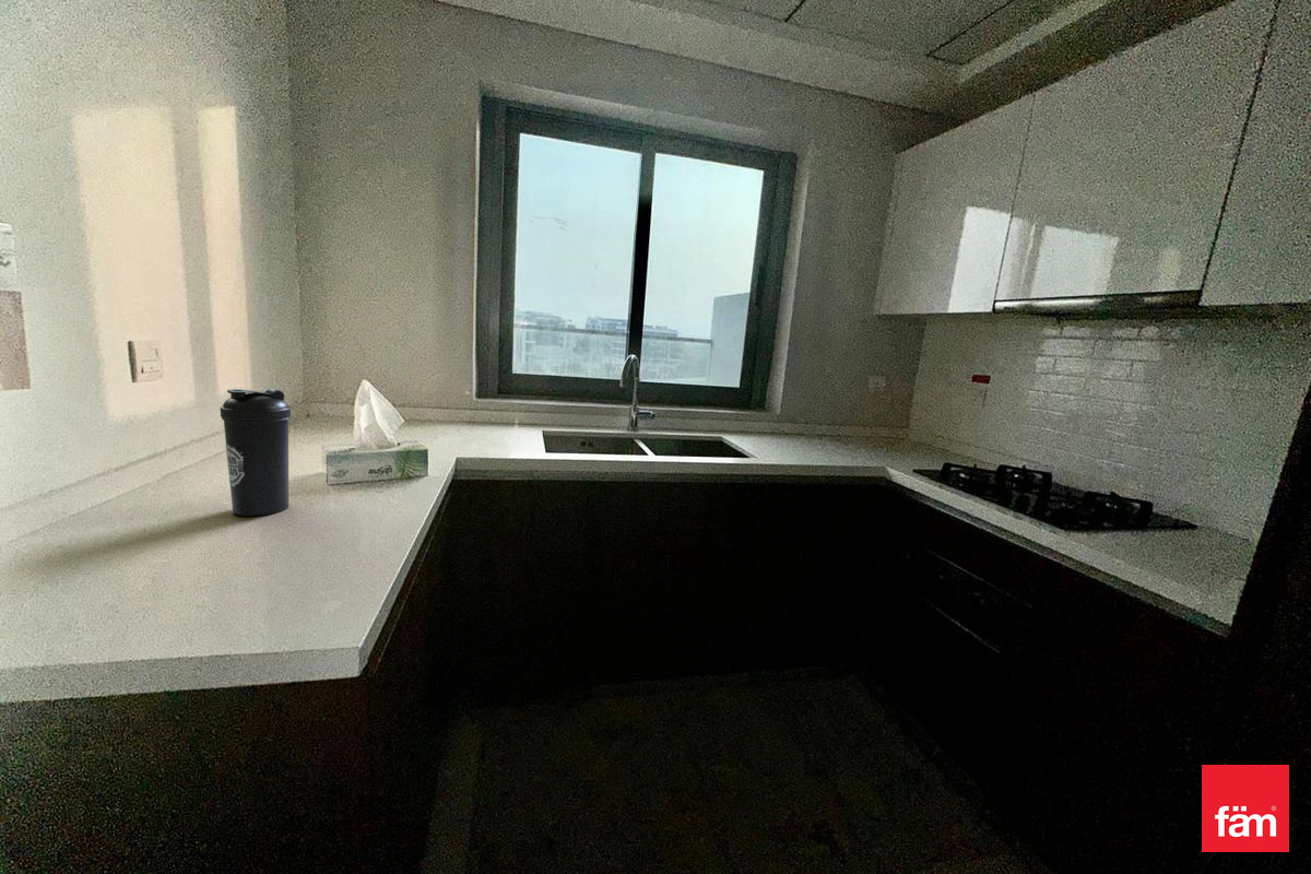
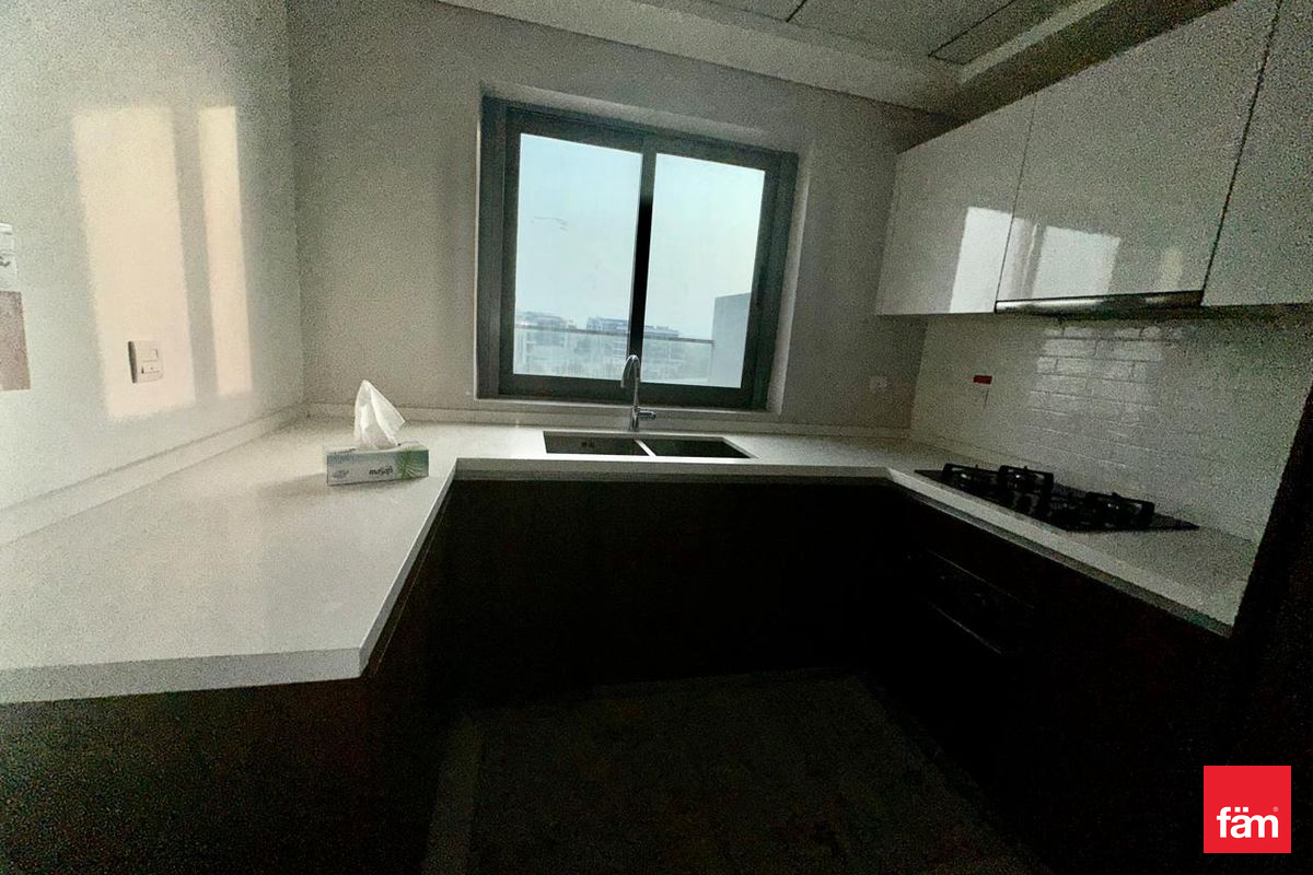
- water bottle (258, 450)
